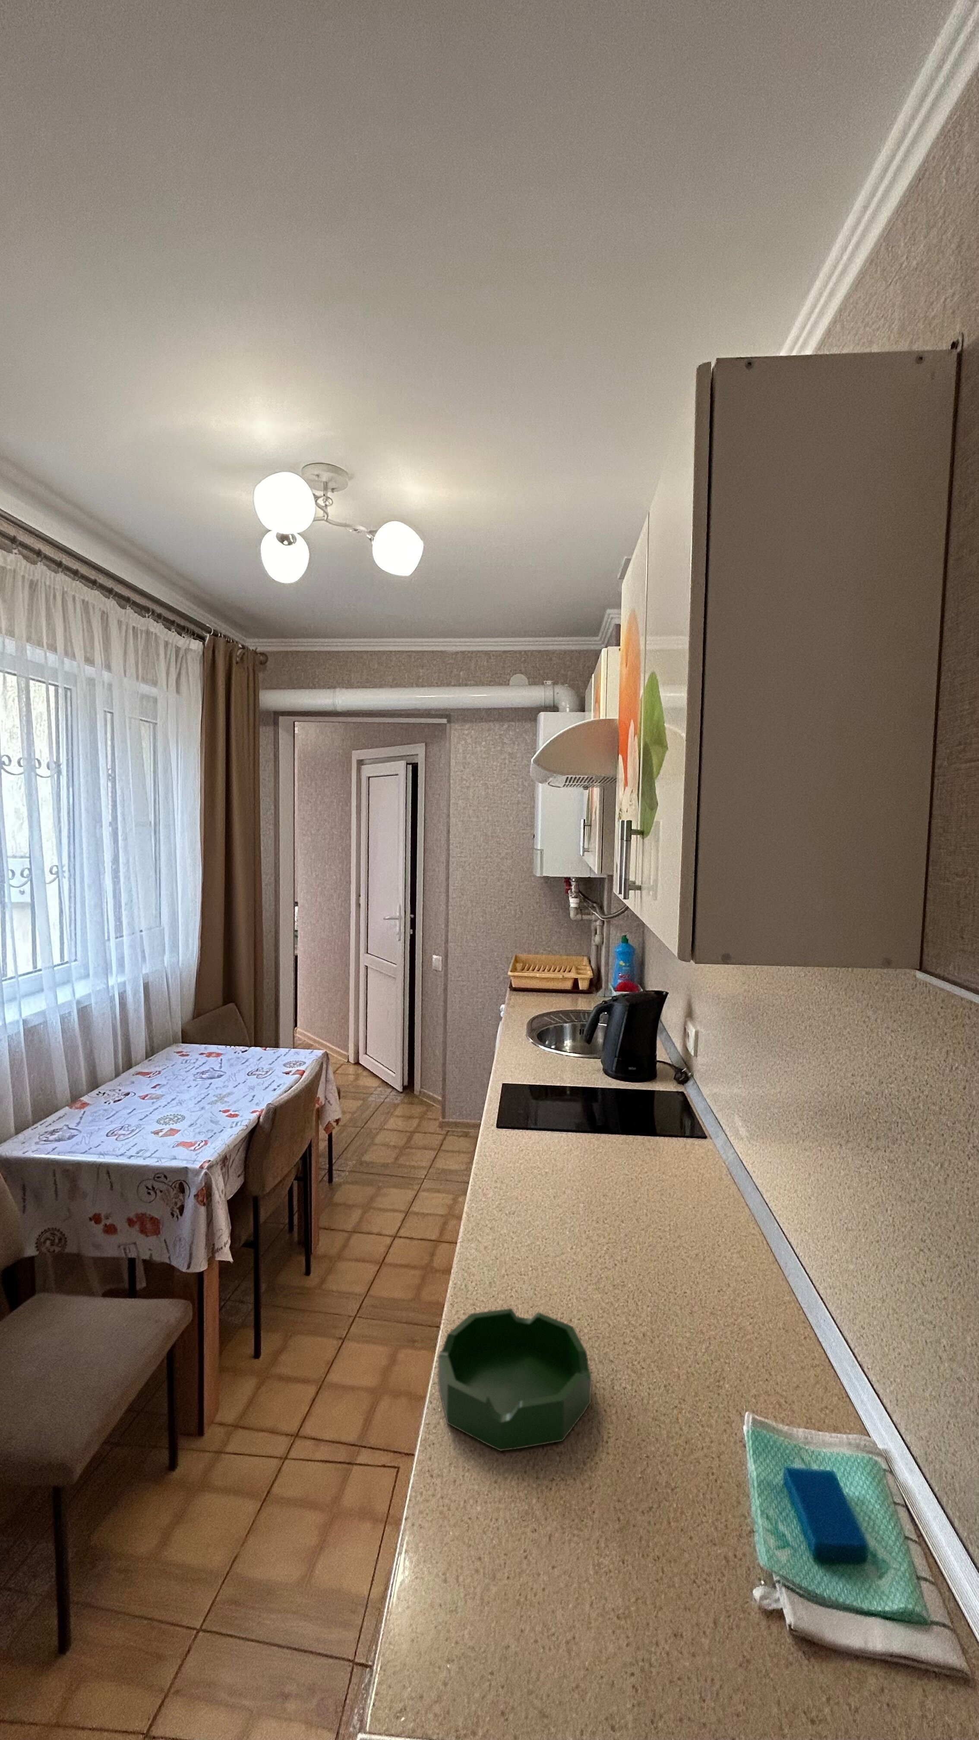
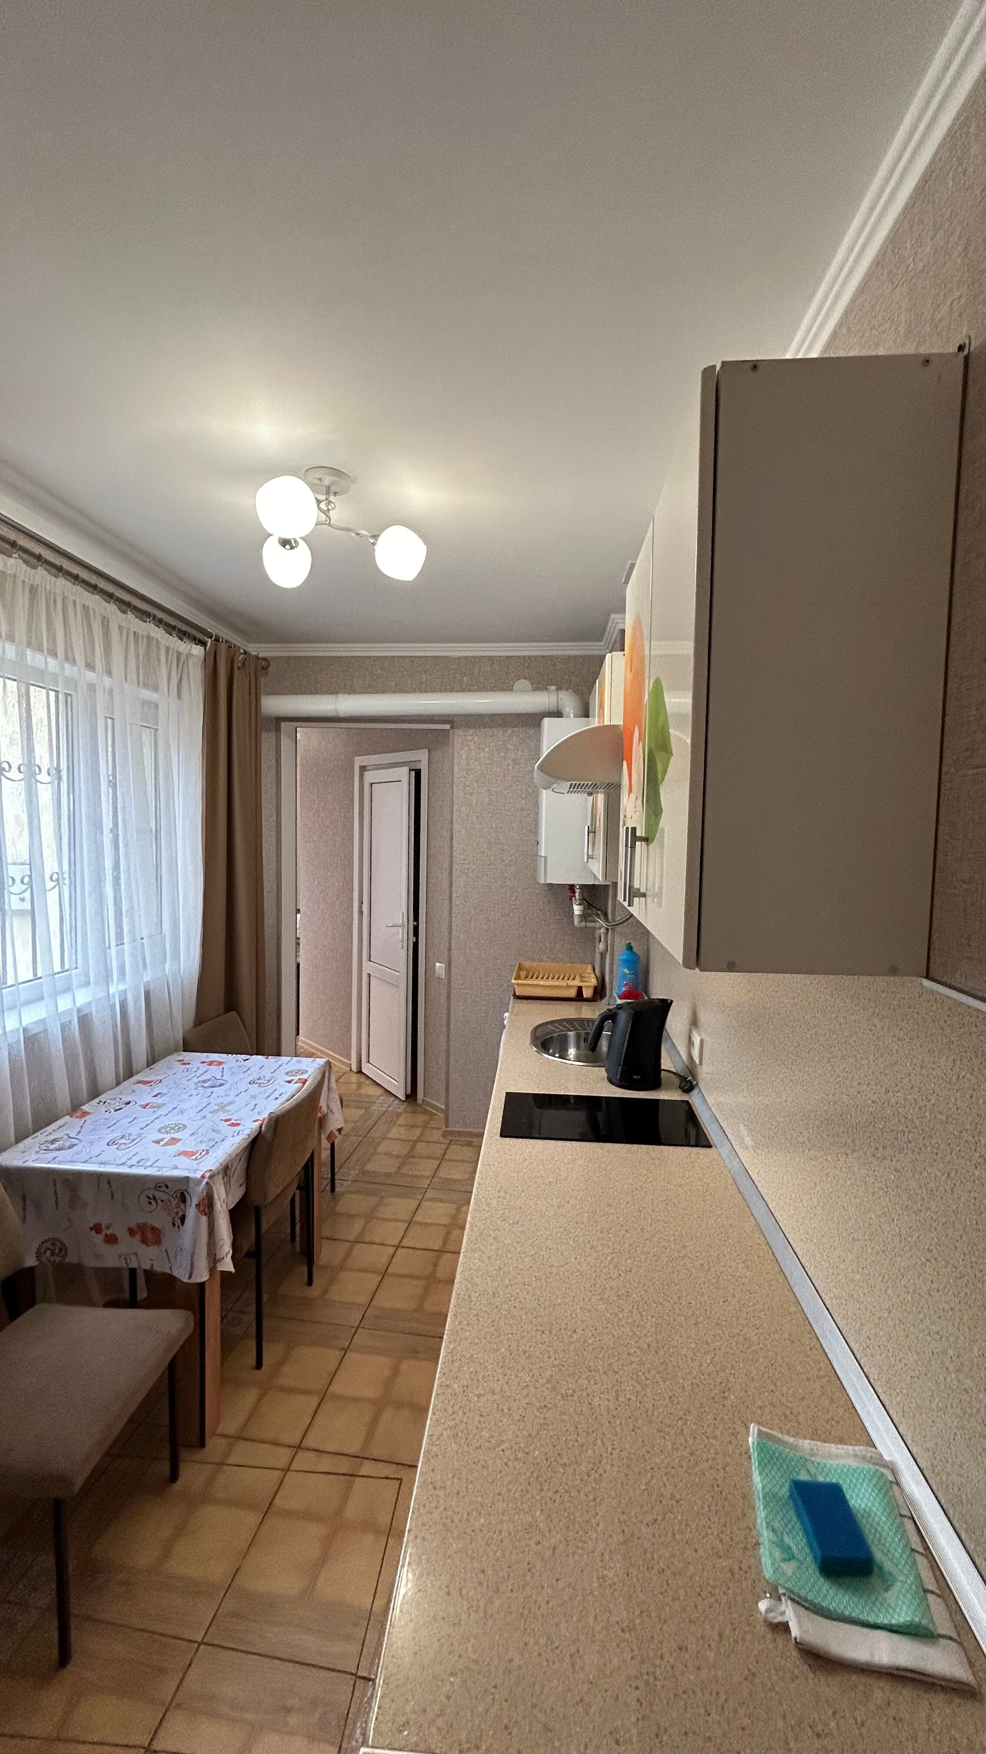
- bowl (513, 1372)
